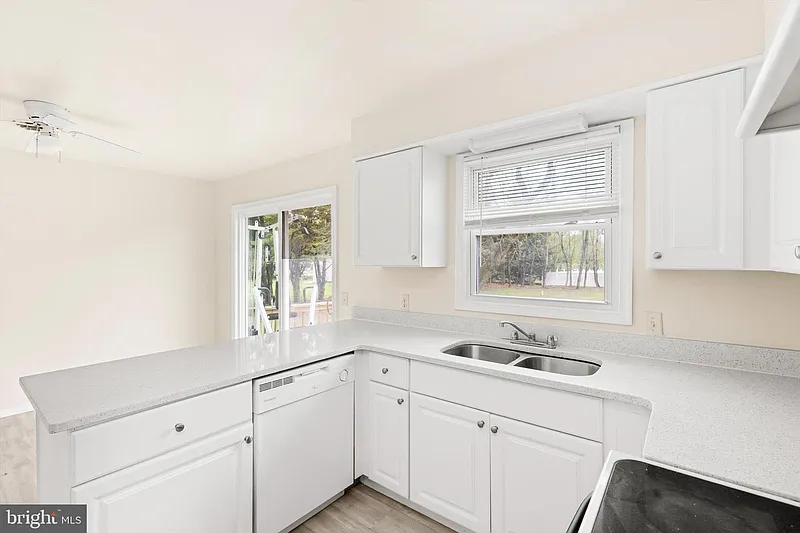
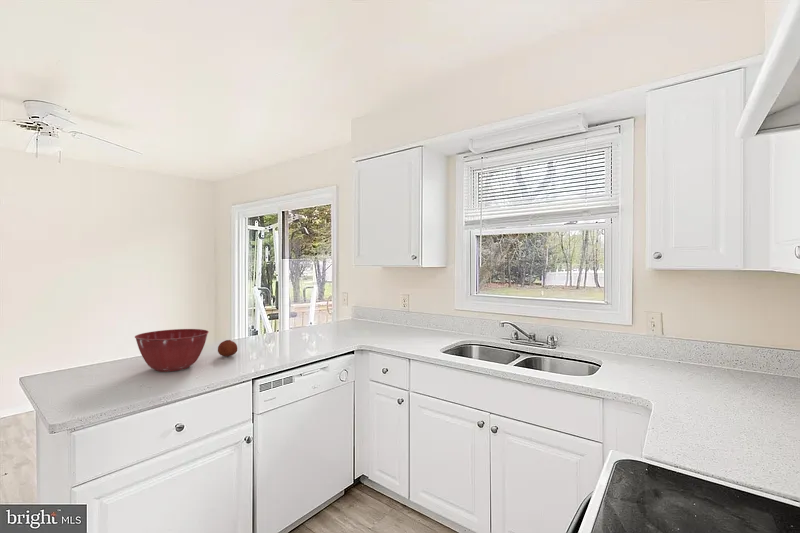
+ fruit (227, 348)
+ mixing bowl (173, 350)
